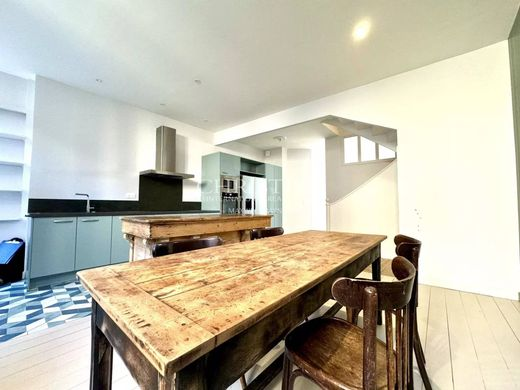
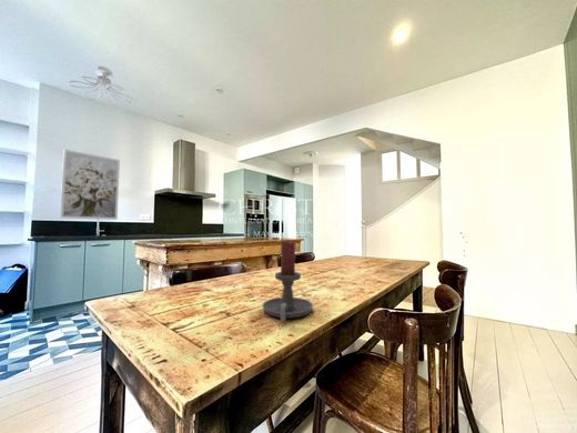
+ candle holder (286, 276)
+ ceiling light fixture (103, 82)
+ wall art (92, 187)
